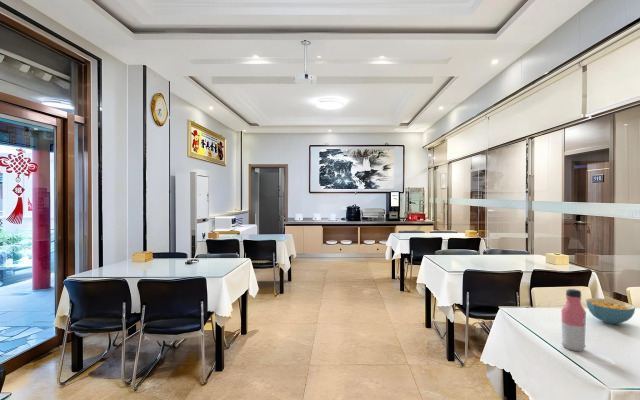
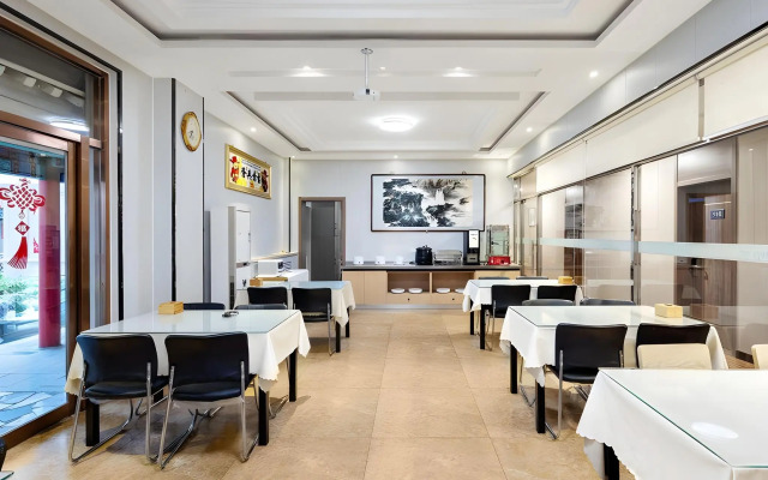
- water bottle (573, 319)
- cereal bowl (609, 312)
